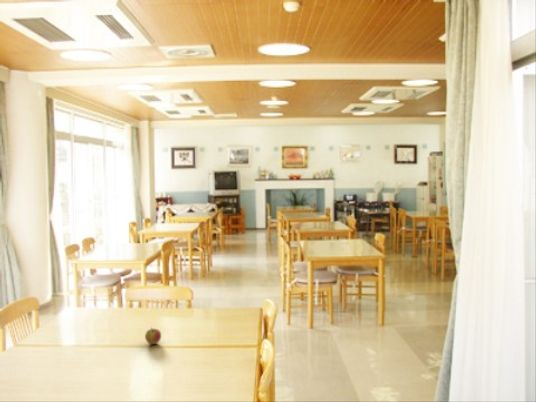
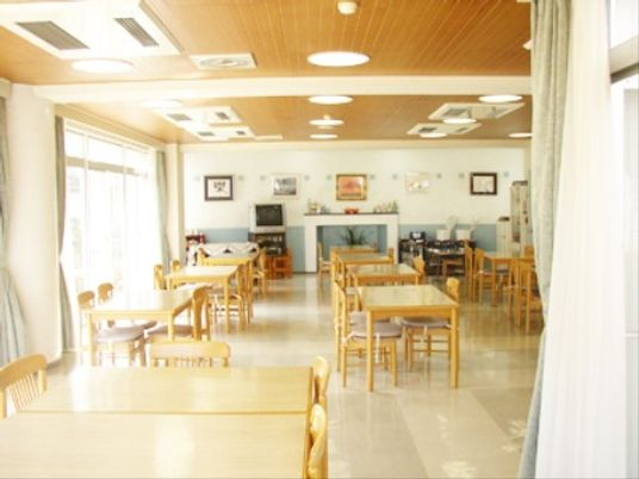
- apple (153, 334)
